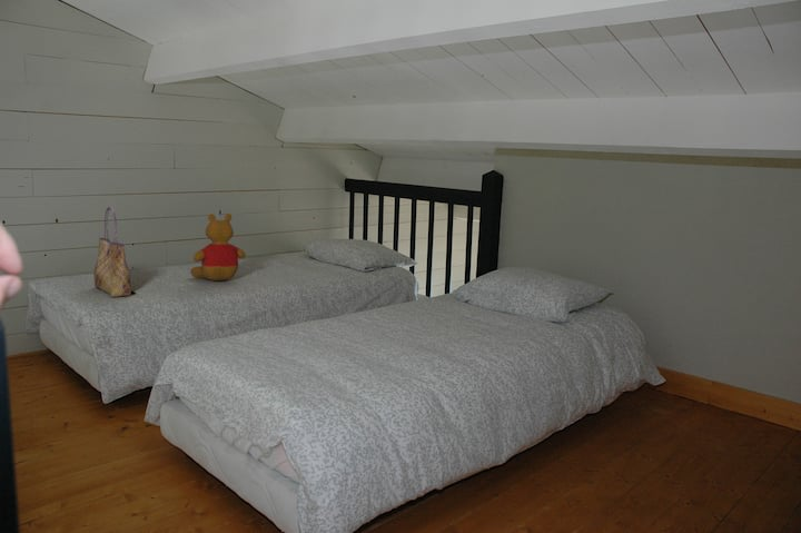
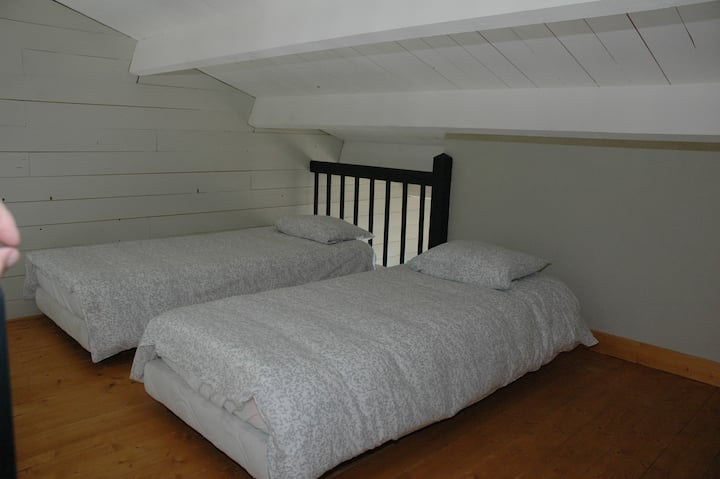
- tote bag (110, 249)
- teddy bear (215, 246)
